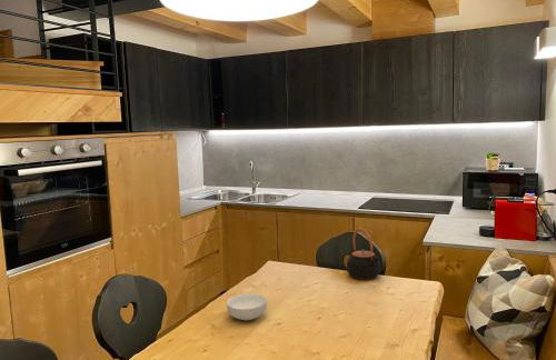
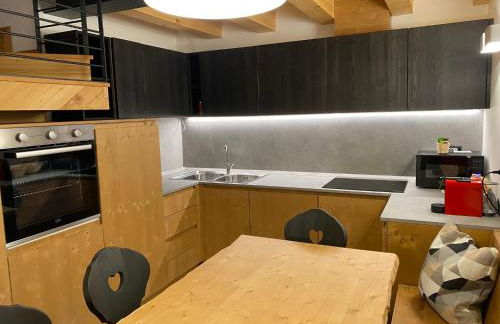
- cereal bowl (247, 308)
- teapot (365, 252)
